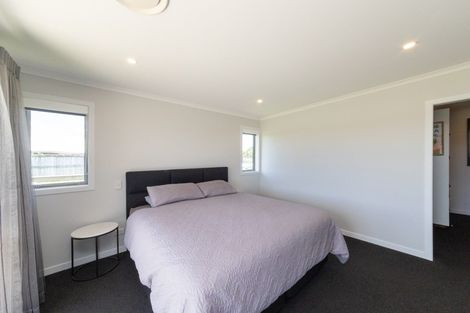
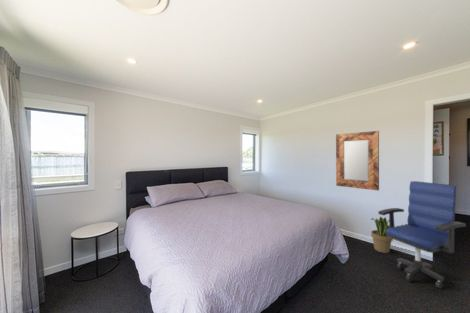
+ home mirror (356, 160)
+ potted plant (382, 233)
+ office chair (420, 230)
